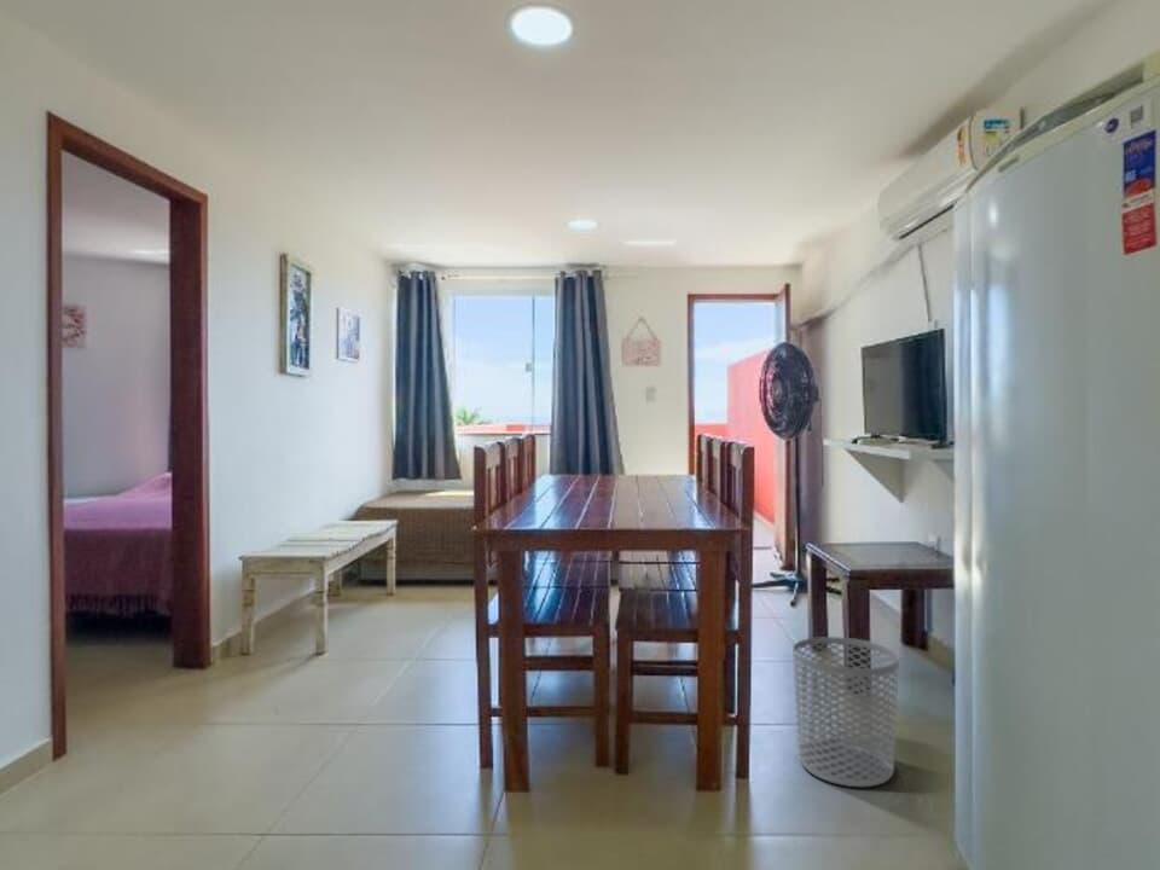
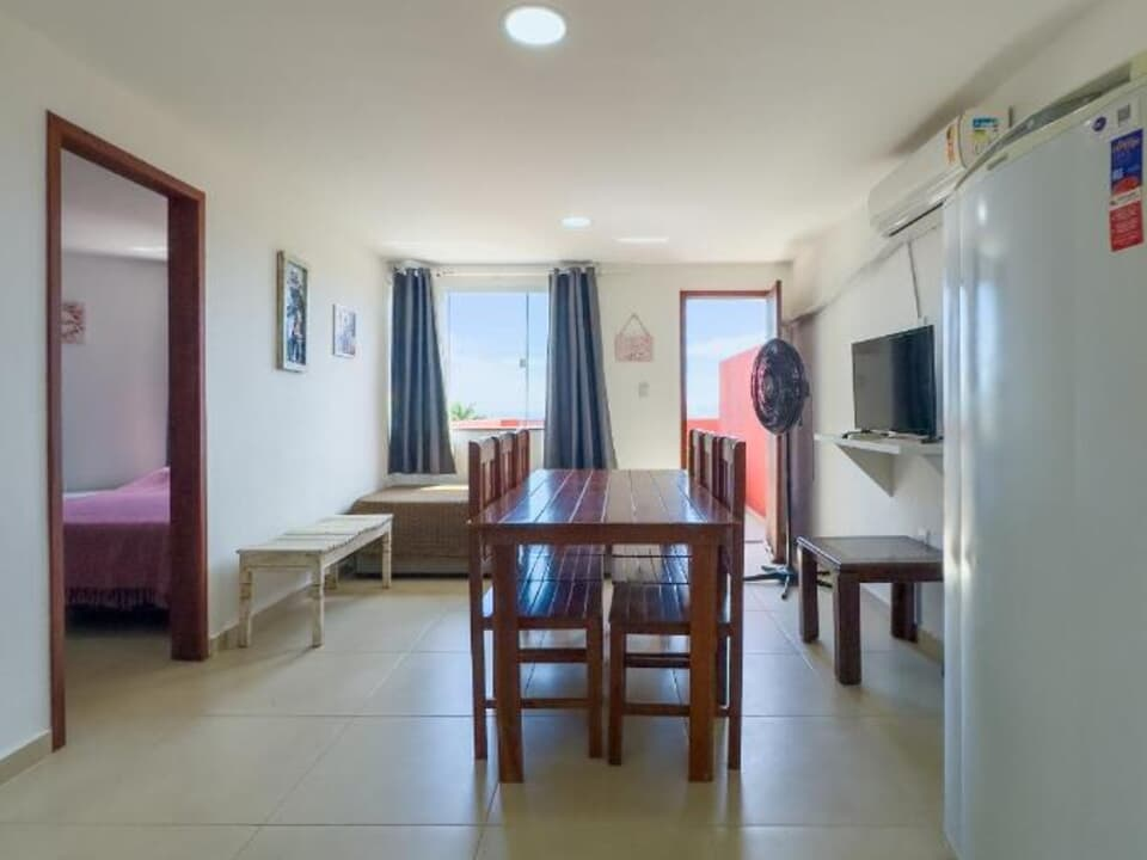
- waste bin (845, 708)
